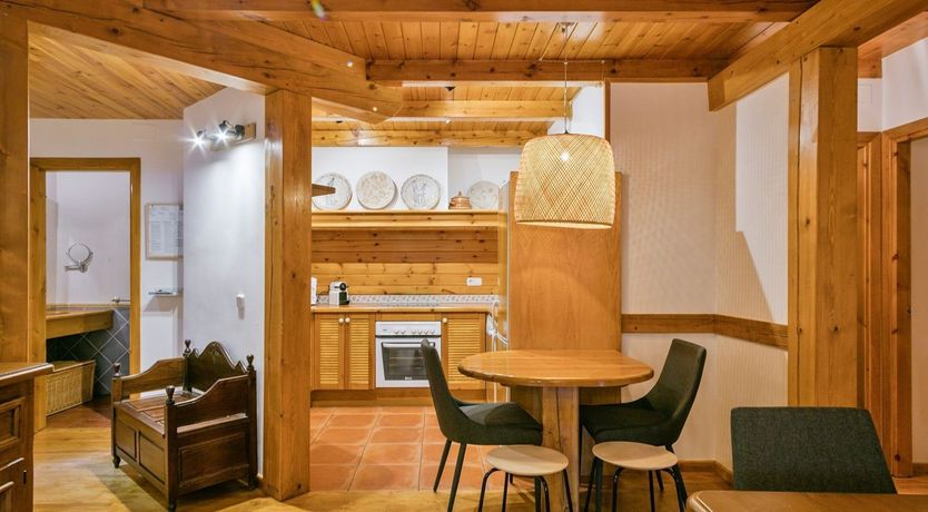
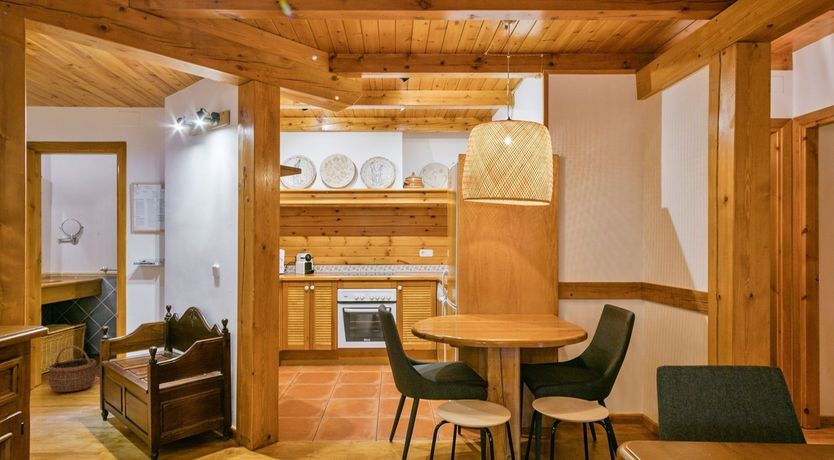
+ wicker basket (73, 367)
